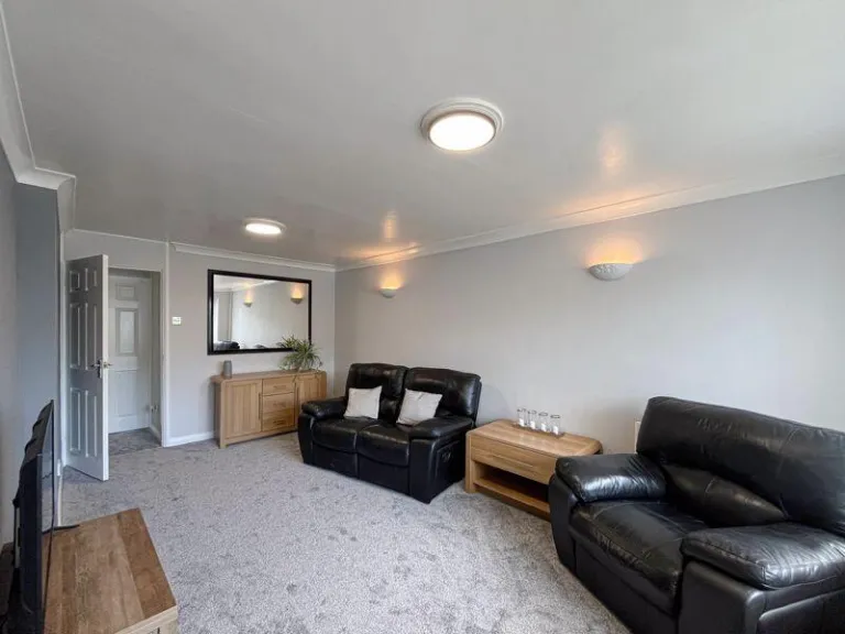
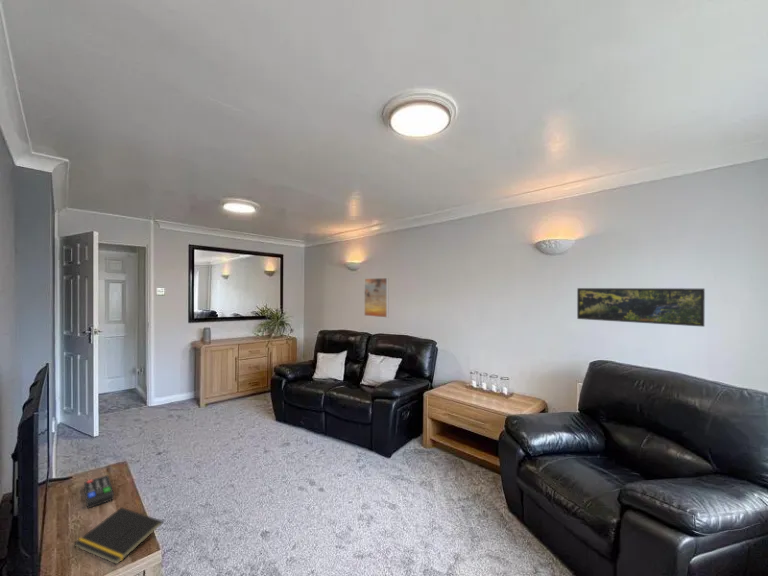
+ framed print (634, 305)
+ remote control (98, 490)
+ notepad (119, 533)
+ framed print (376, 297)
